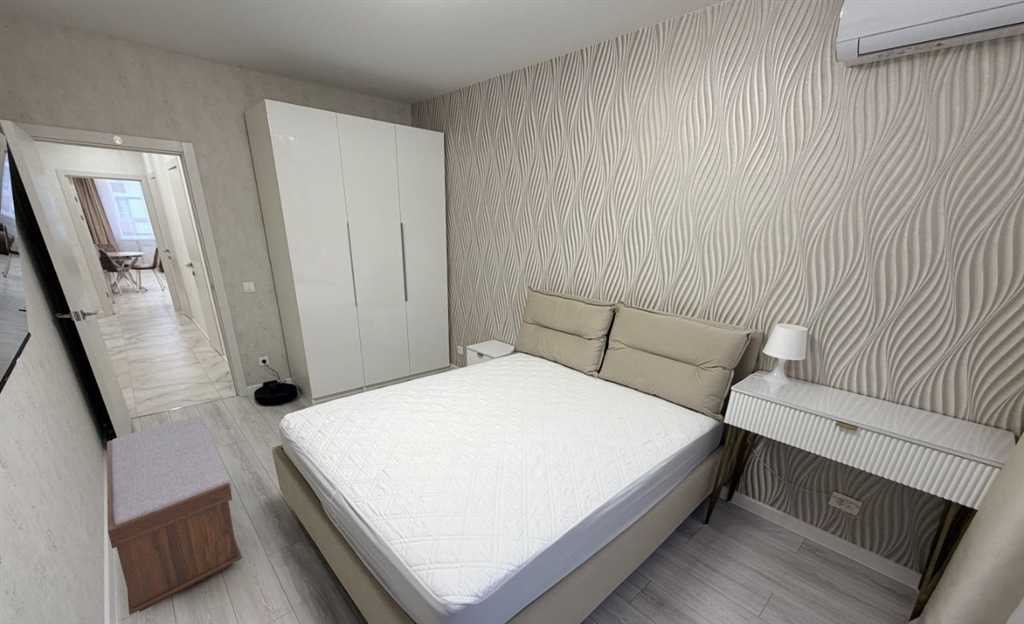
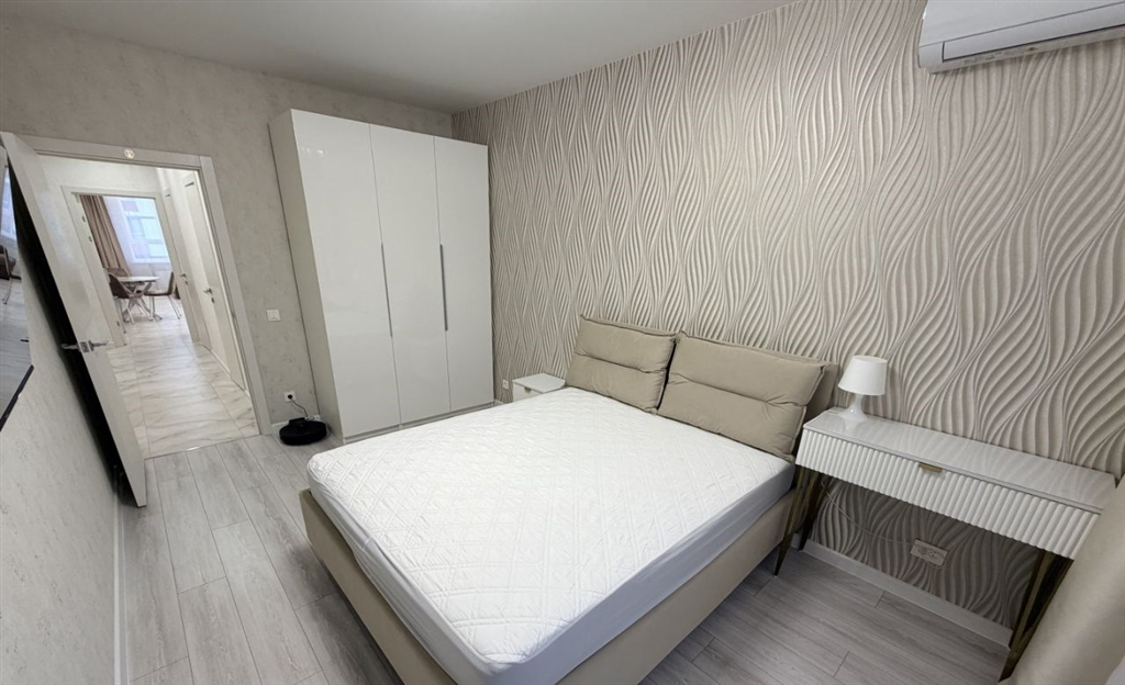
- bench (173, 499)
